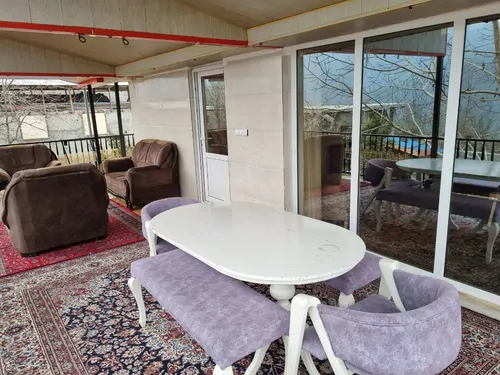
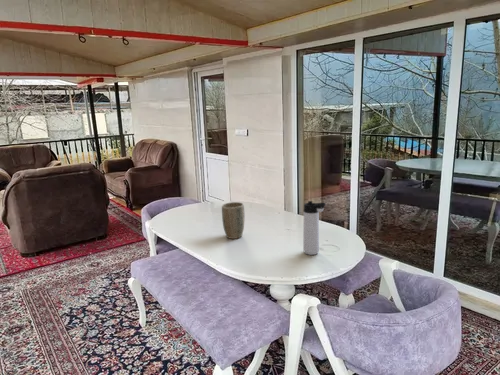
+ thermos bottle (314, 228)
+ plant pot (233, 220)
